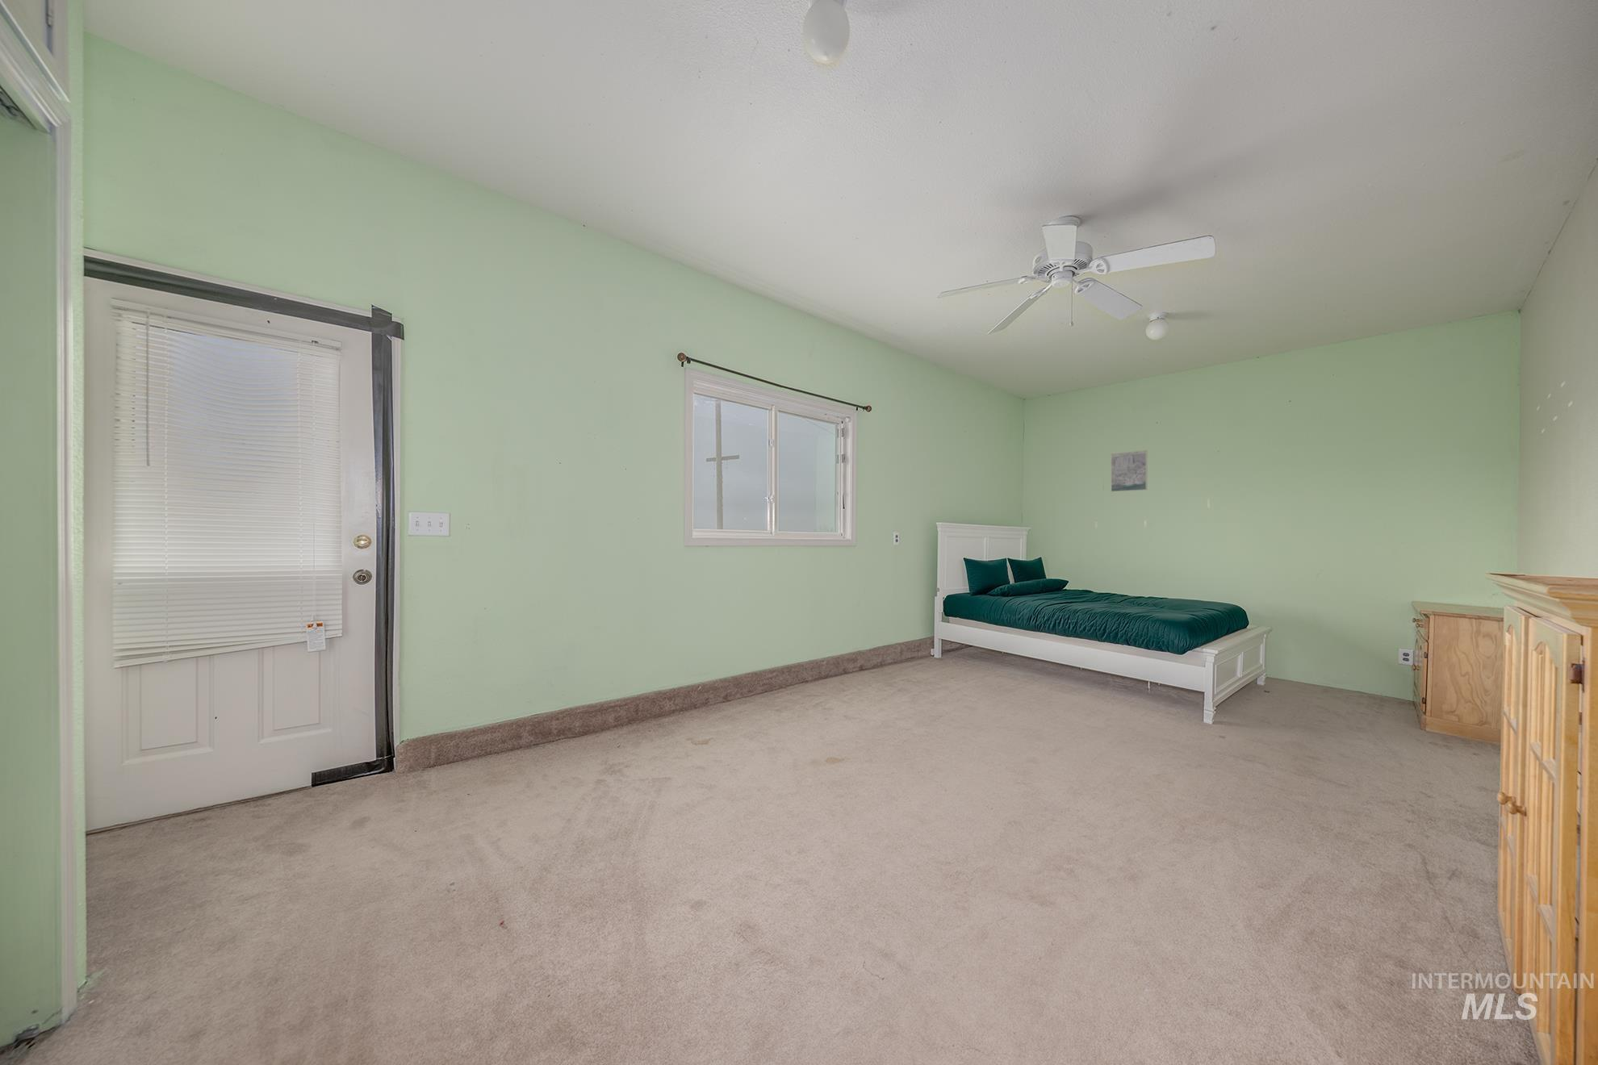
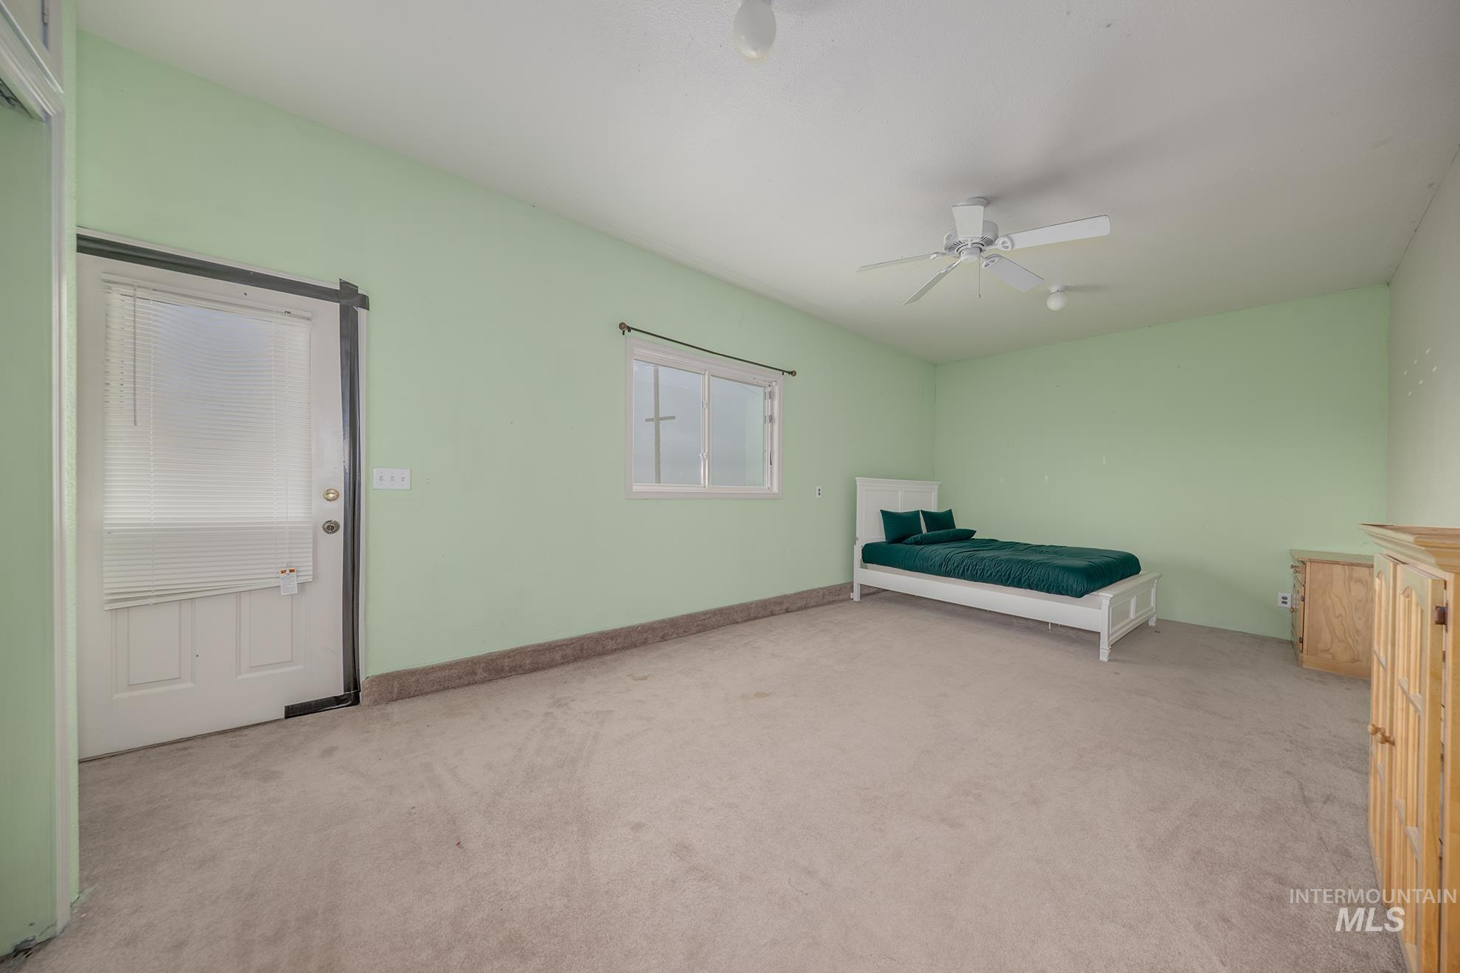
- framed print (1128, 471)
